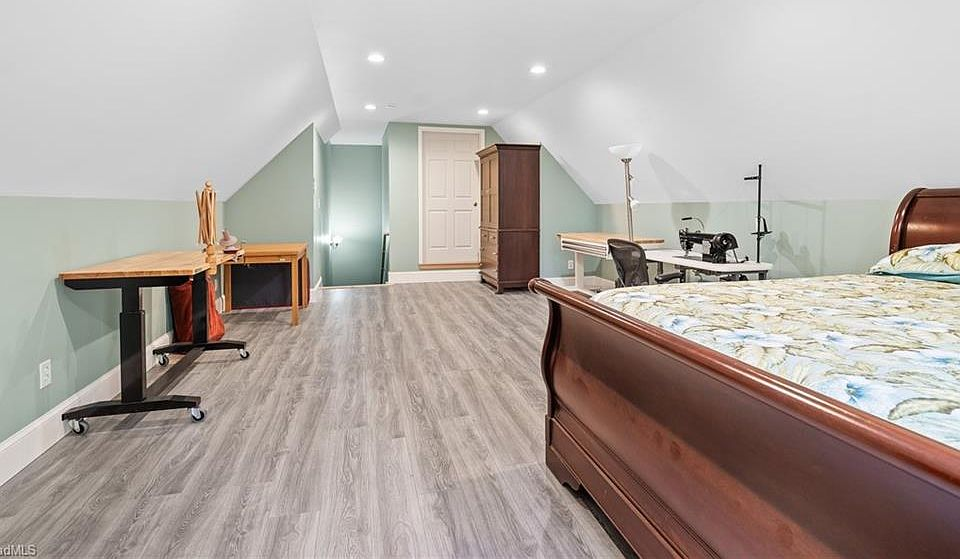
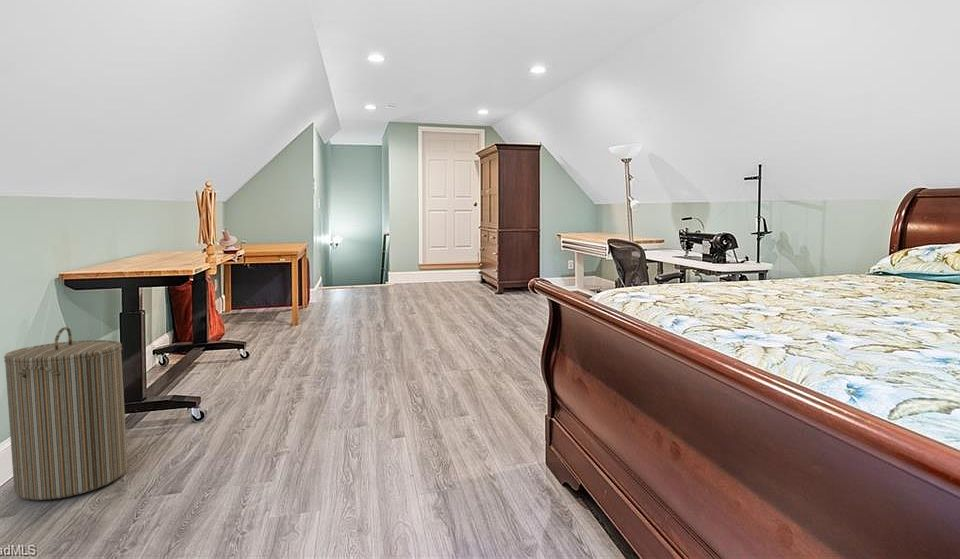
+ laundry hamper (69, 403)
